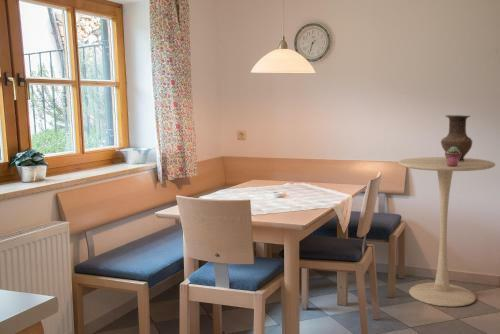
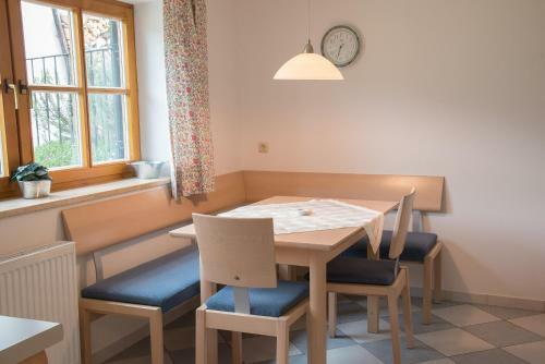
- vase (456, 137)
- potted succulent (452, 156)
- pedestal table (443, 229)
